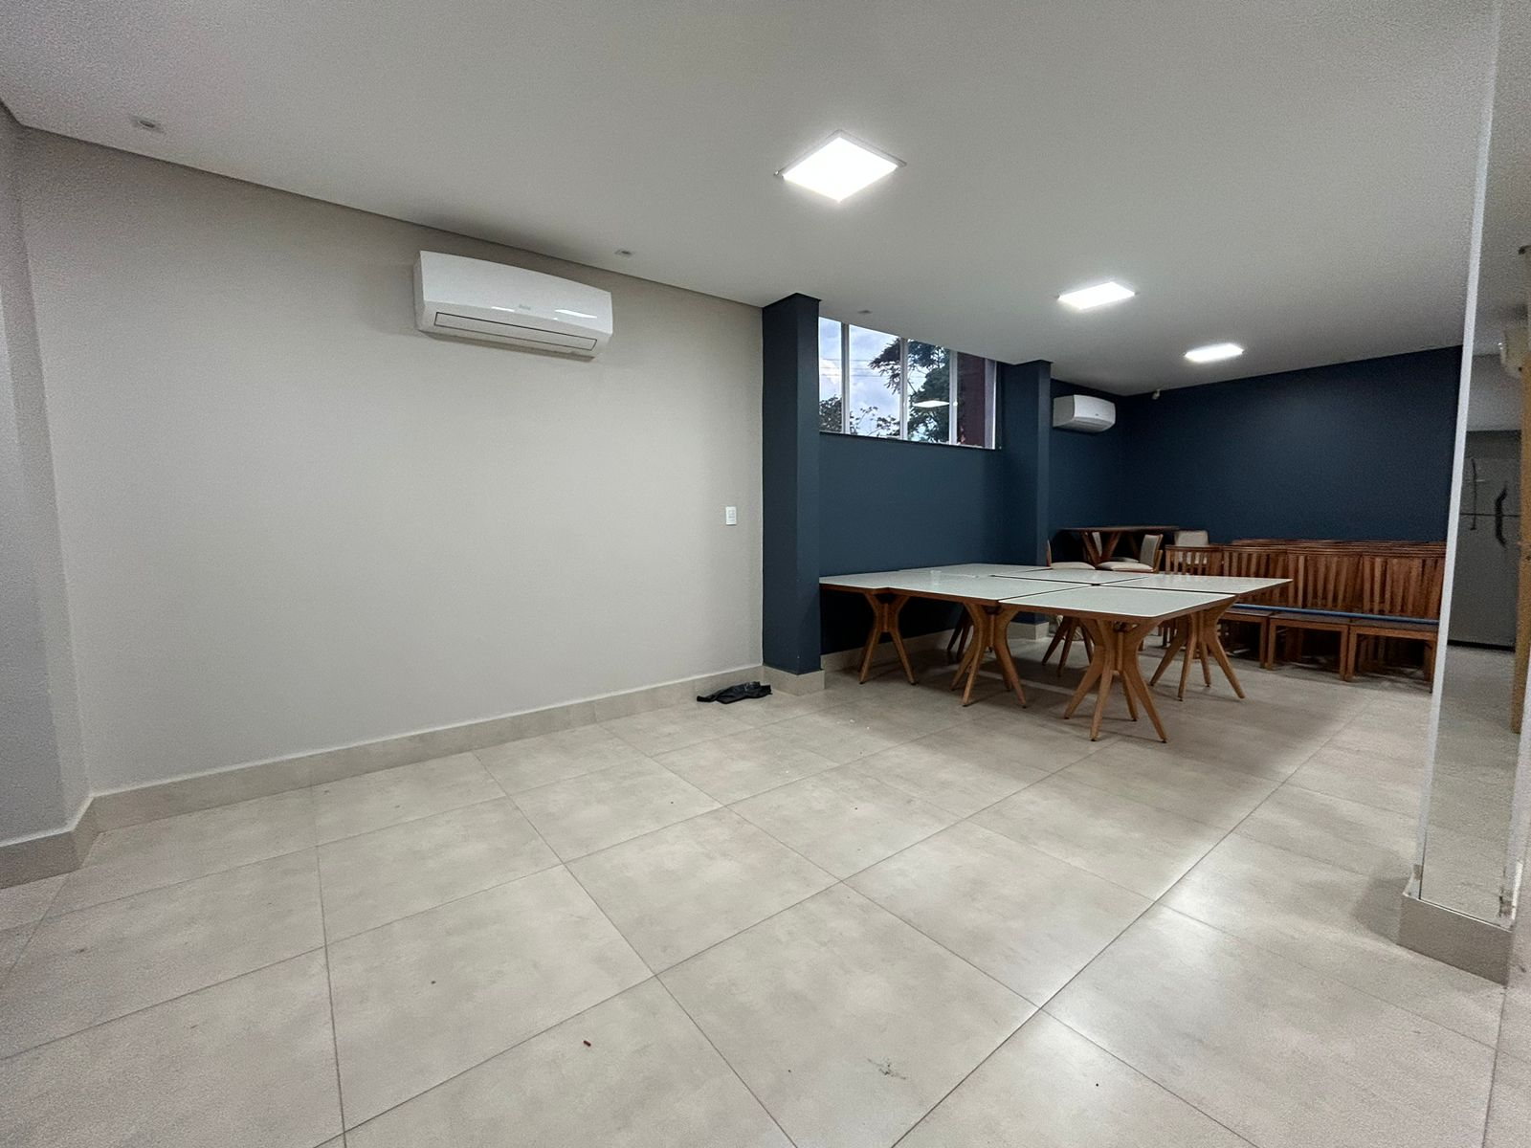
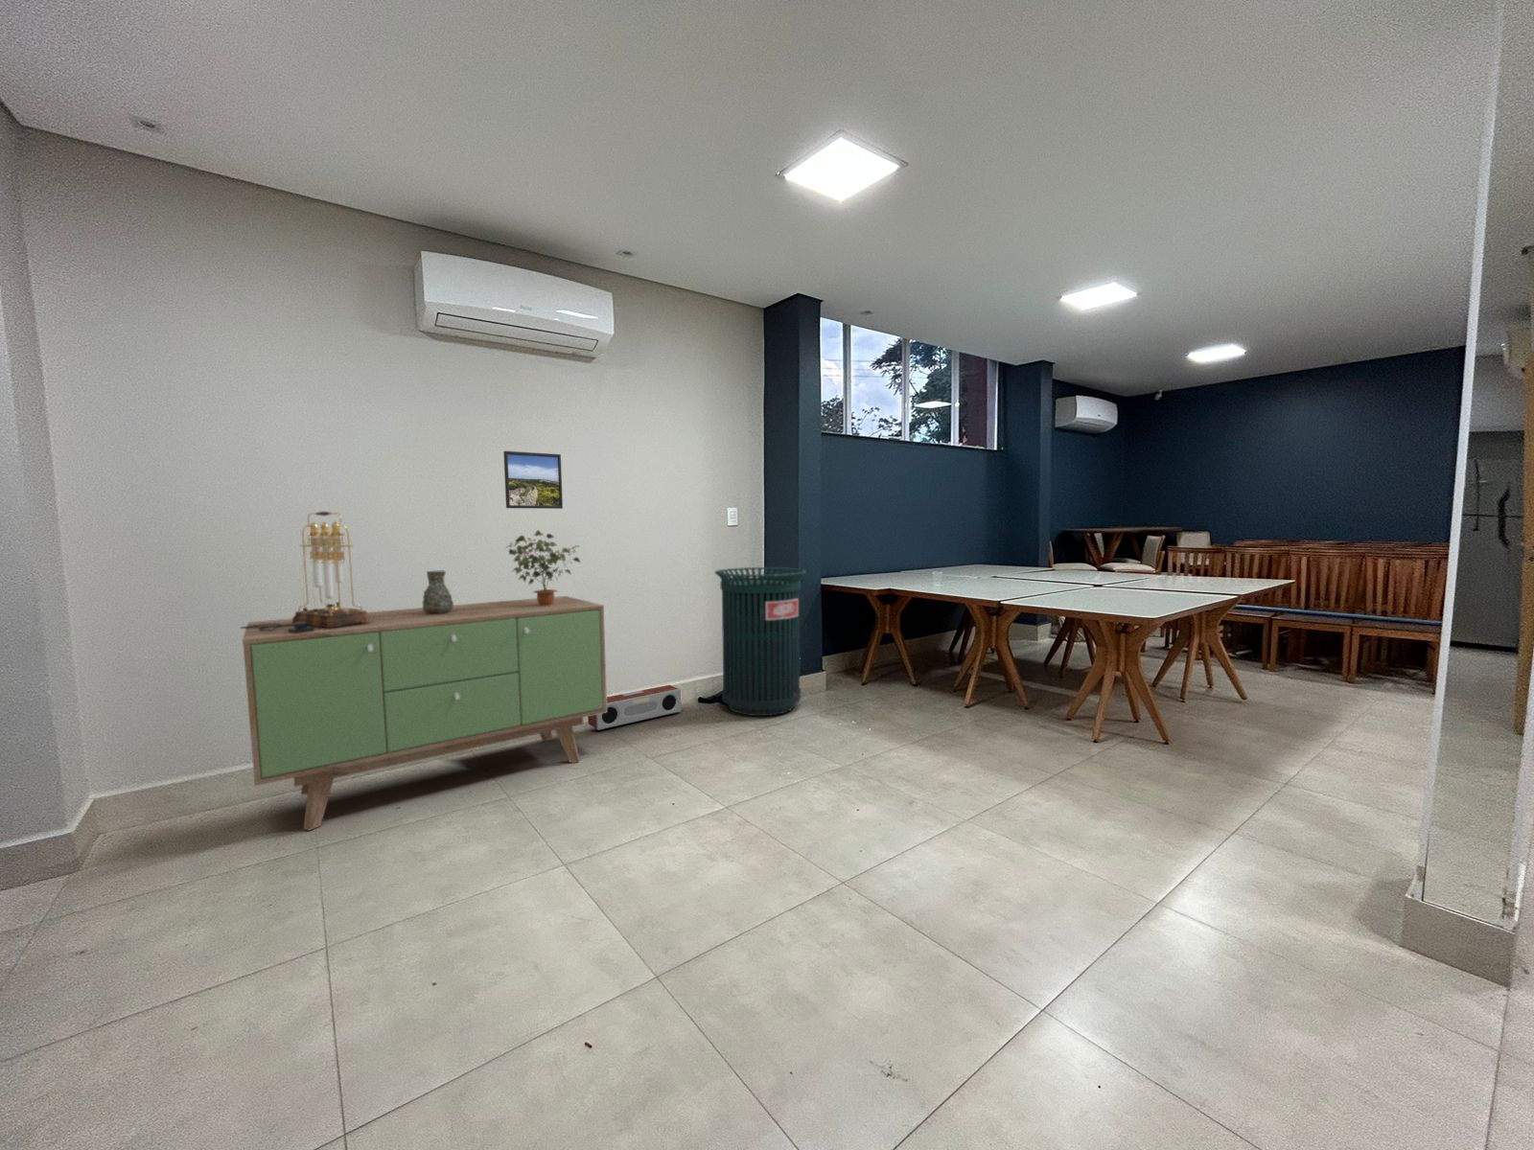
+ trash can (760, 638)
+ speaker (635, 707)
+ decorative vase (437, 591)
+ table lamp (304, 568)
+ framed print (534, 480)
+ potted plant (544, 568)
+ sideboard (444, 696)
